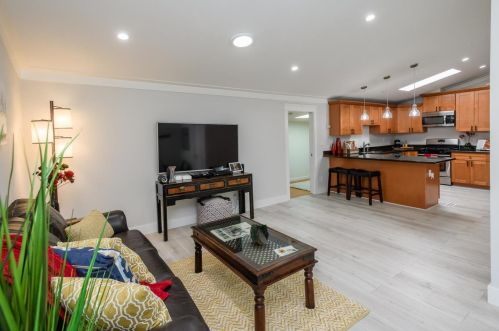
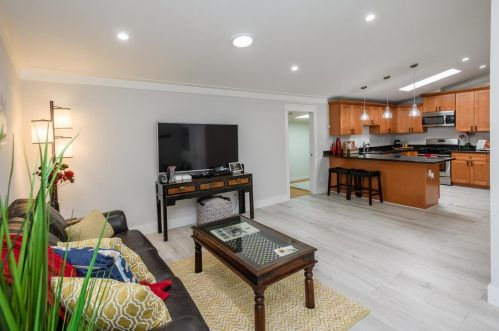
- decorative bowl (260, 233)
